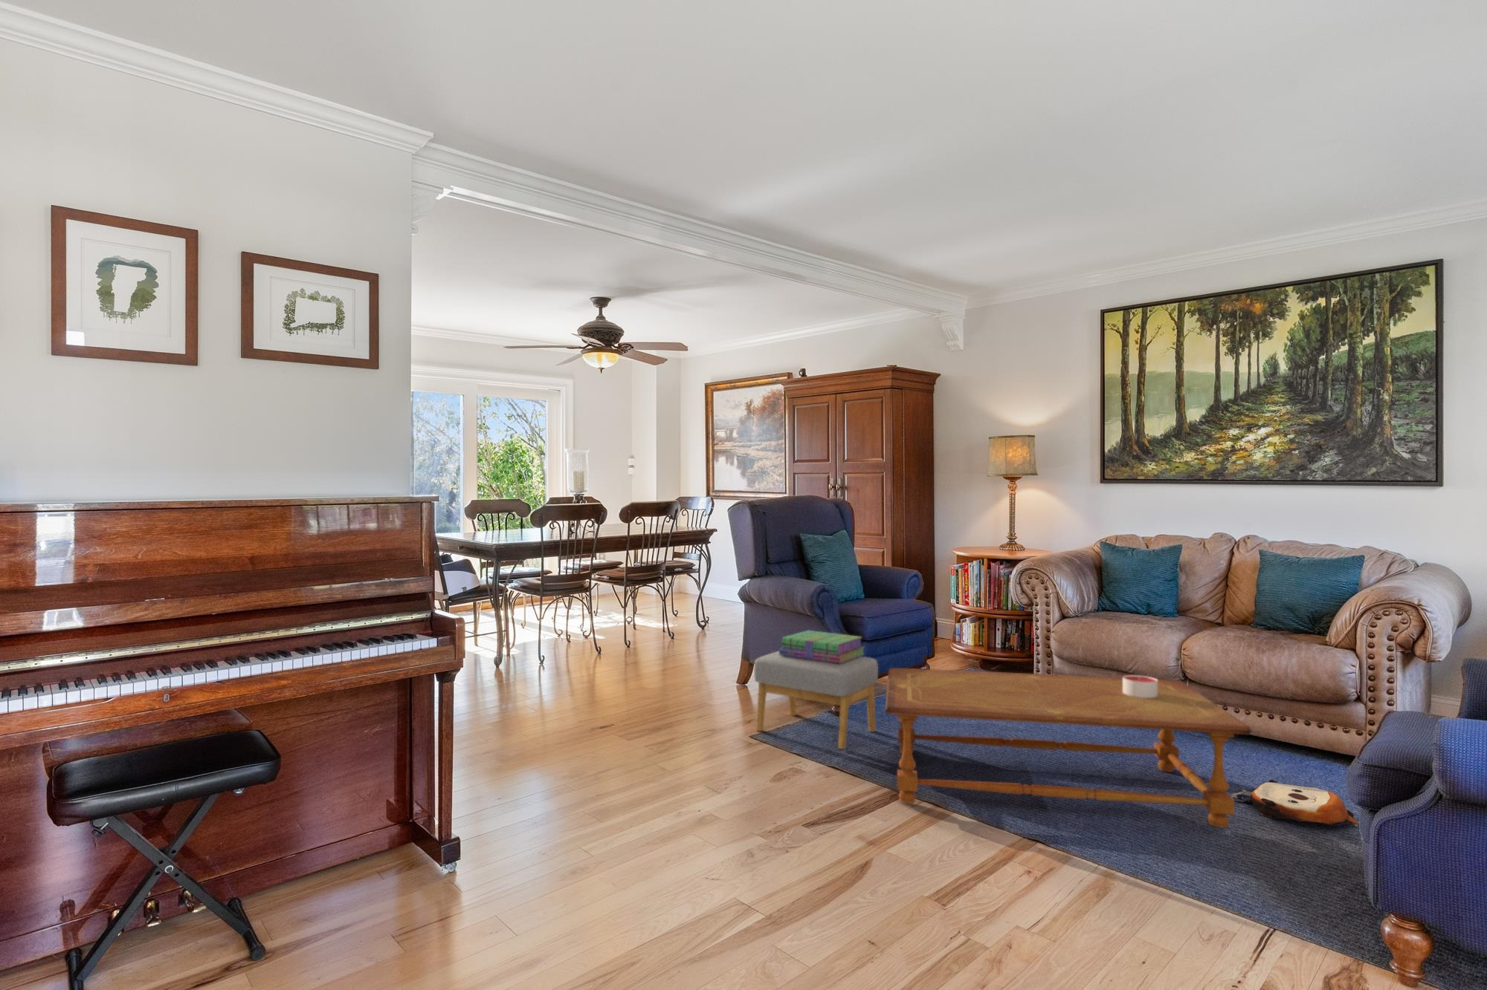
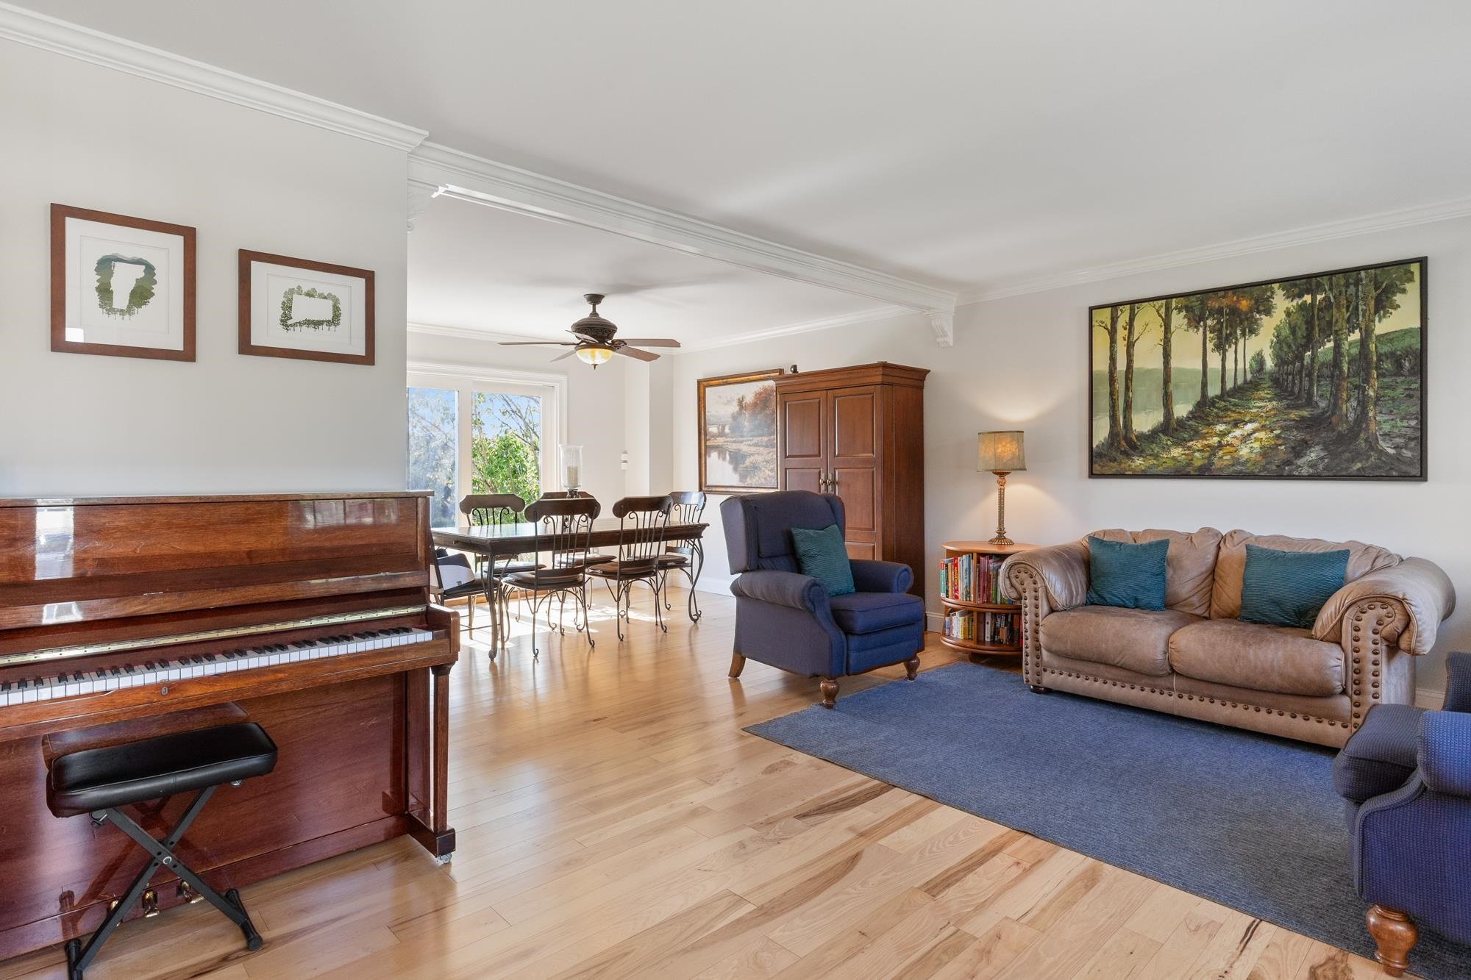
- footstool (816, 693)
- candle (1140, 685)
- stack of books (821, 645)
- coffee table (1044, 739)
- plush toy (1291, 799)
